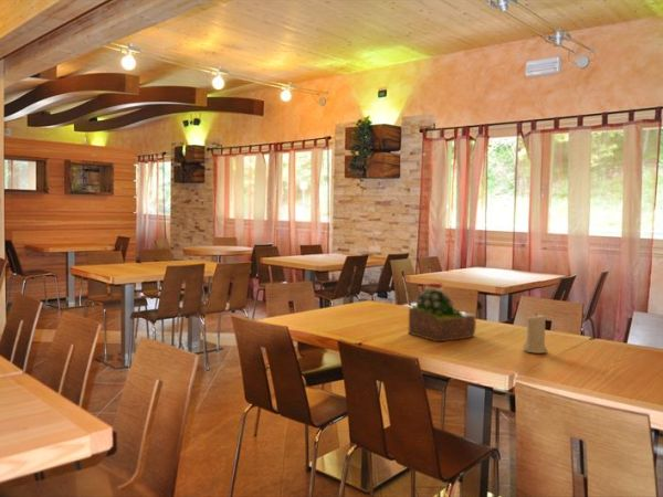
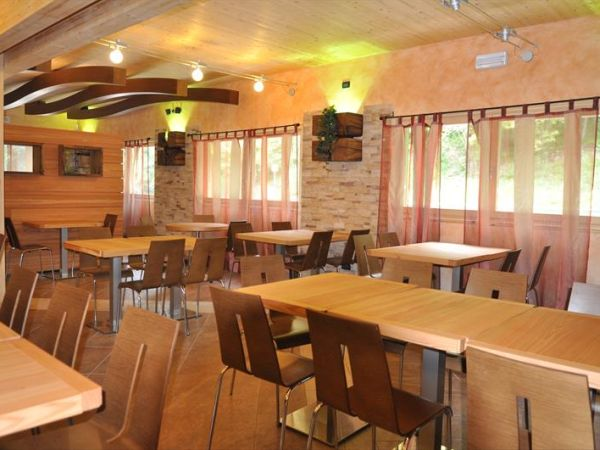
- candle (536, 331)
- succulent plant (444, 308)
